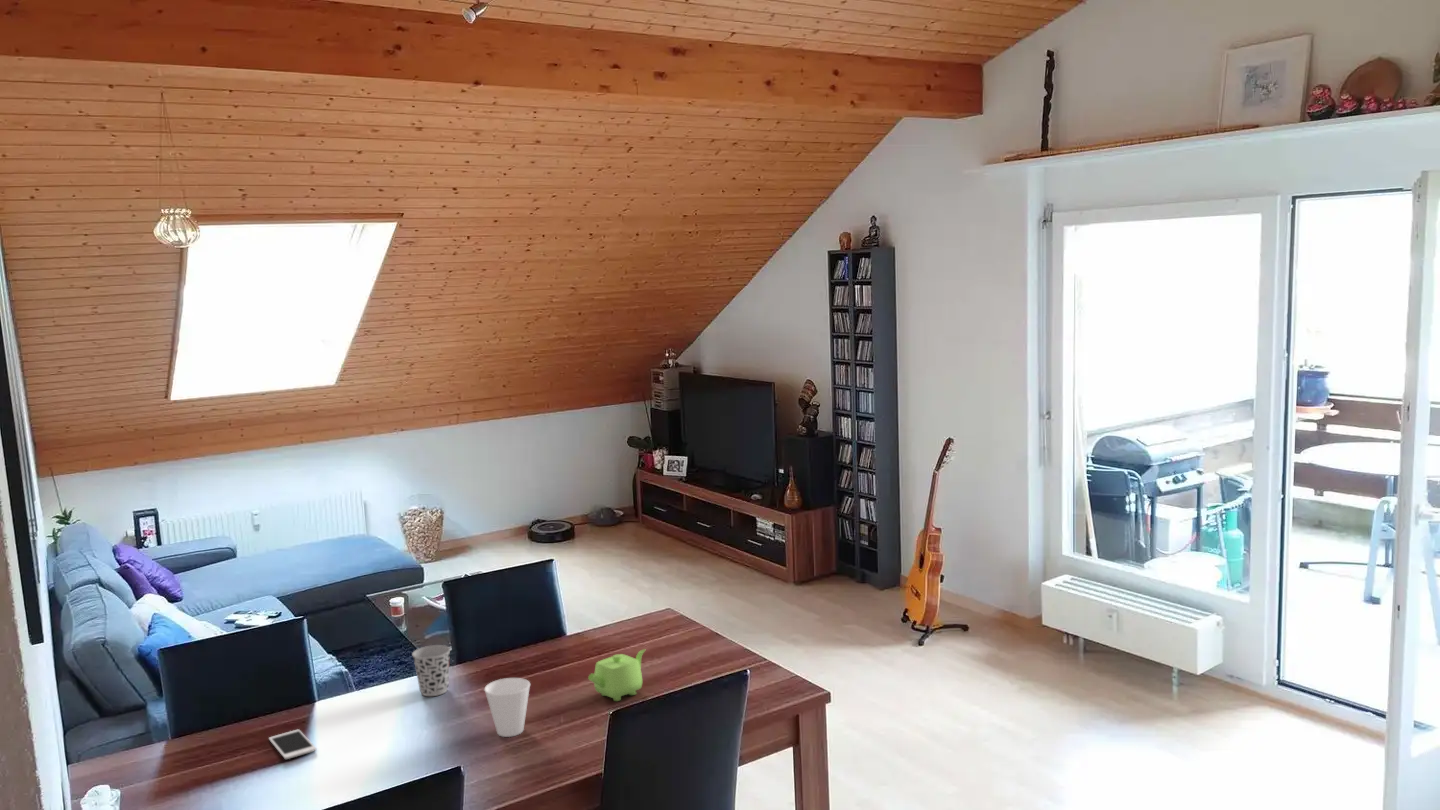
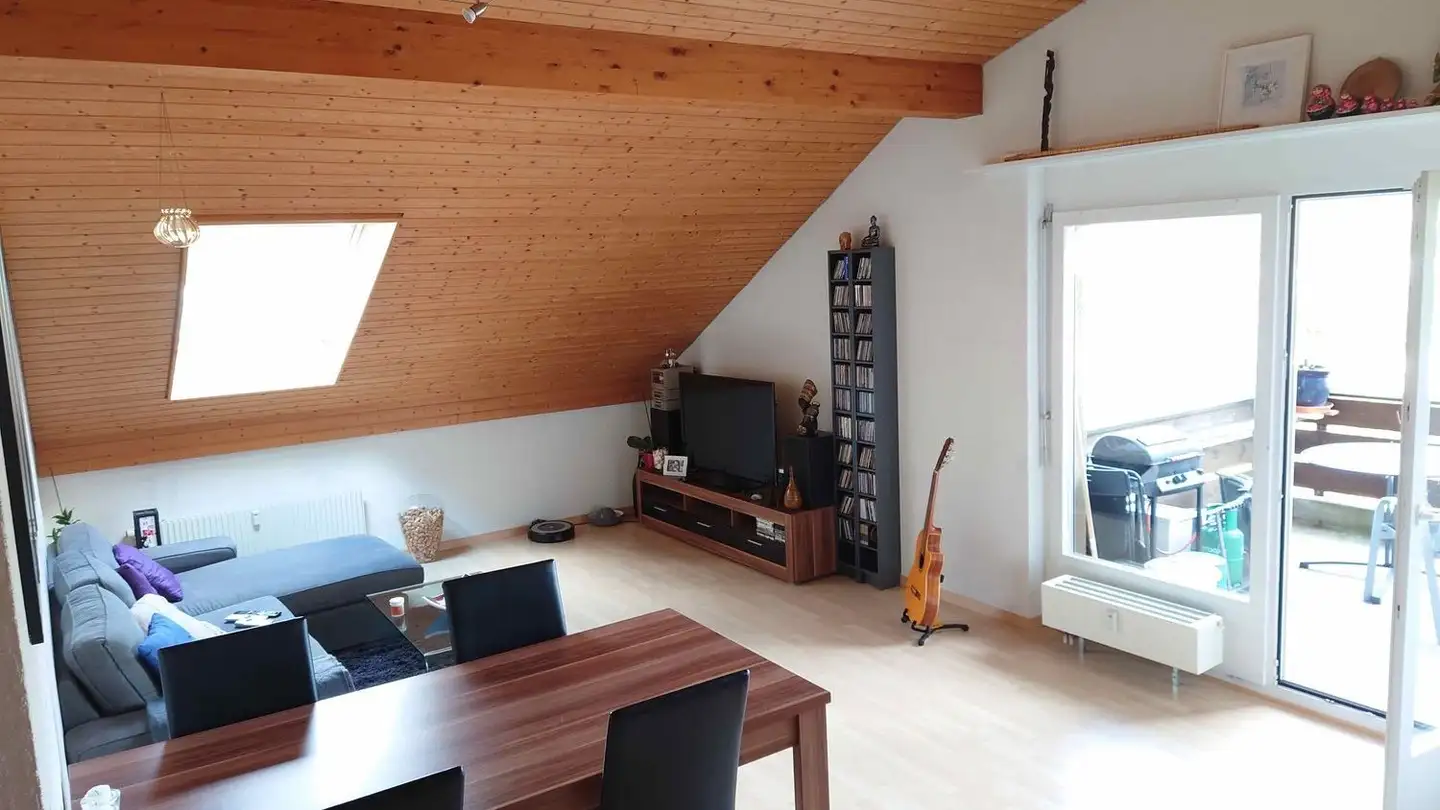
- cup (432, 671)
- teapot (618, 674)
- cell phone (292, 743)
- cup (508, 708)
